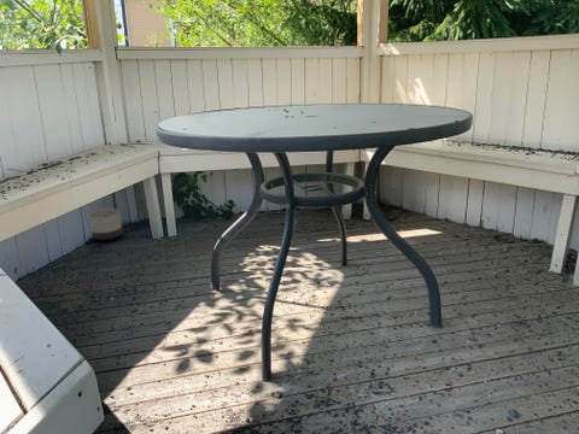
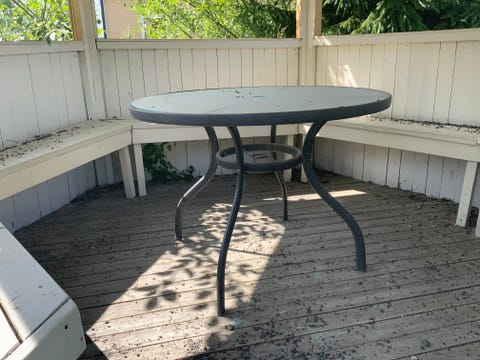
- planter (105, 225)
